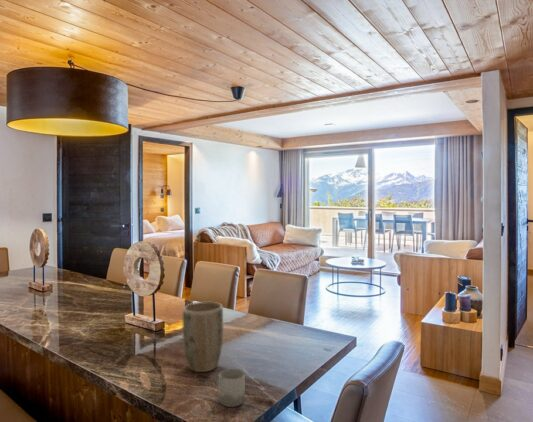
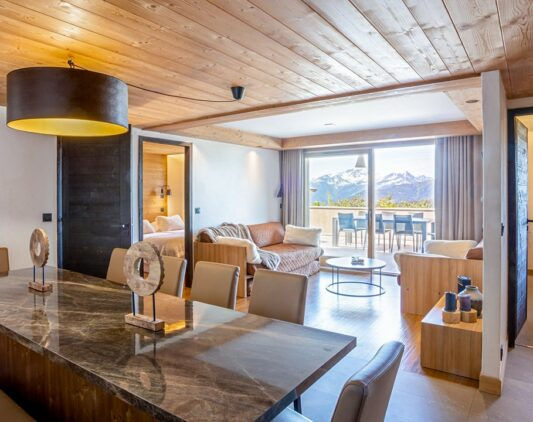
- plant pot (203, 336)
- cup (228, 385)
